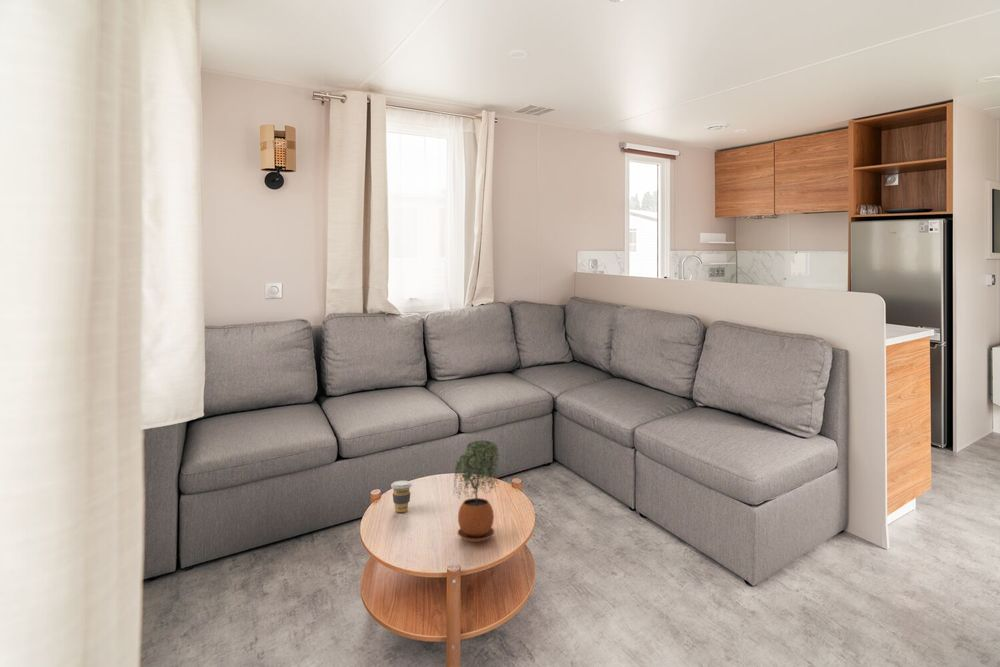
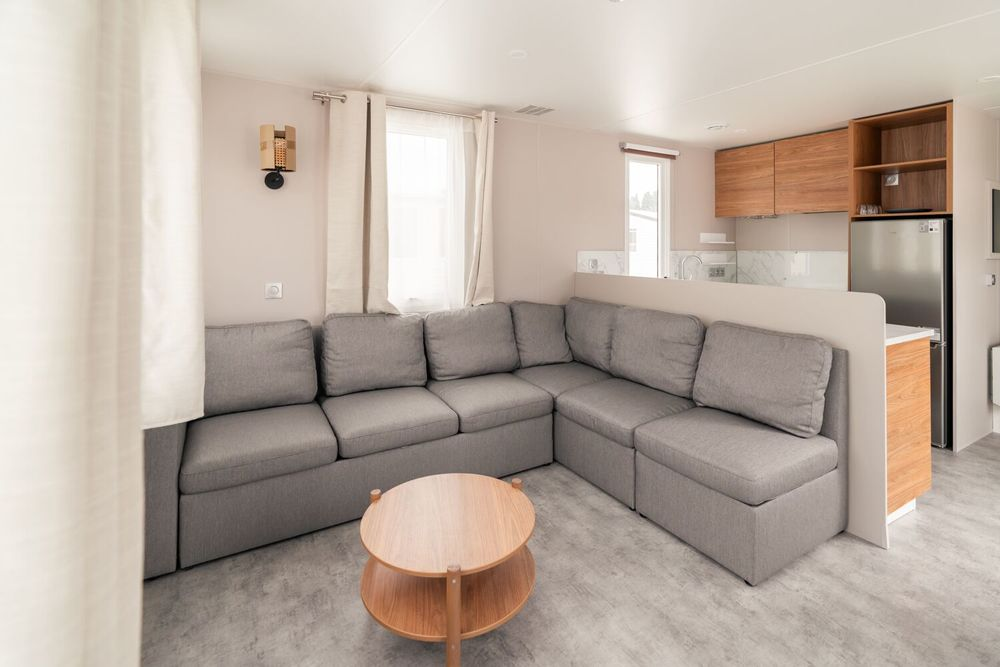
- potted plant (476, 488)
- coffee cup (401, 496)
